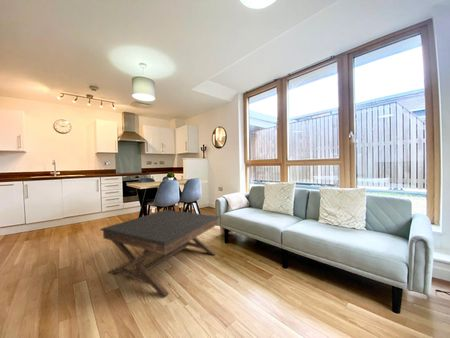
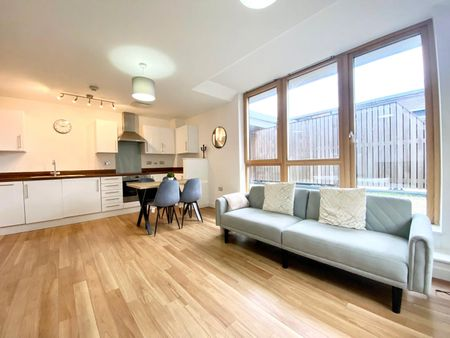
- coffee table (165, 241)
